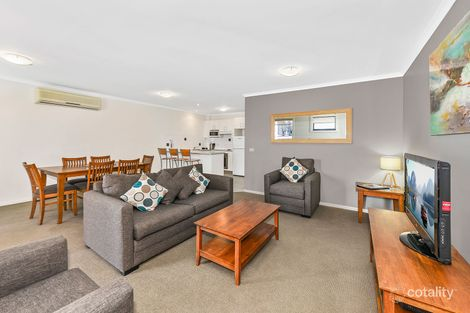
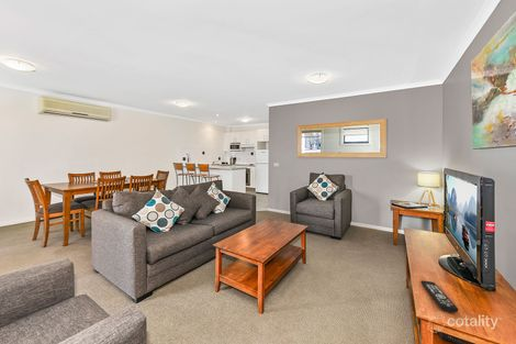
+ remote control (437, 295)
